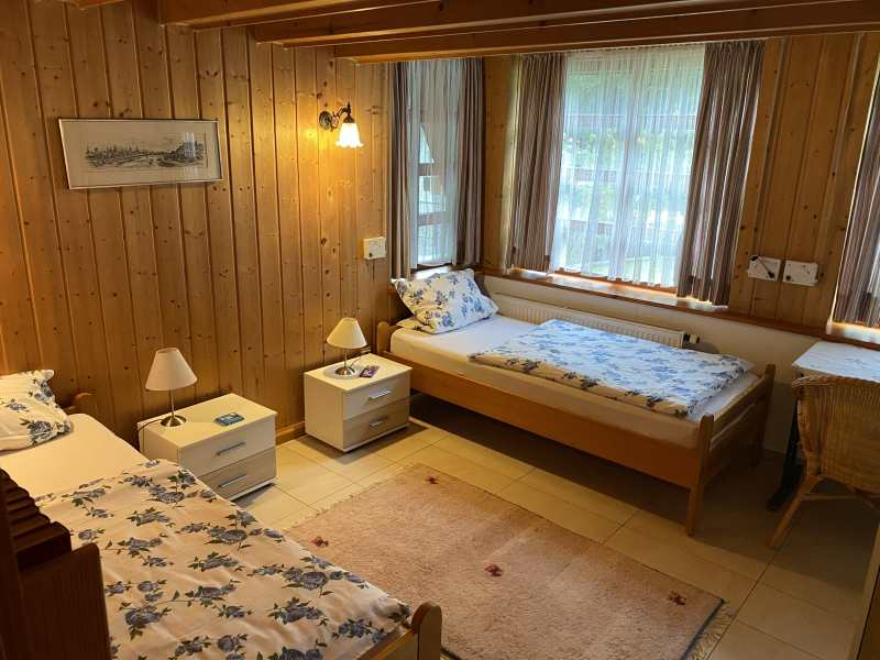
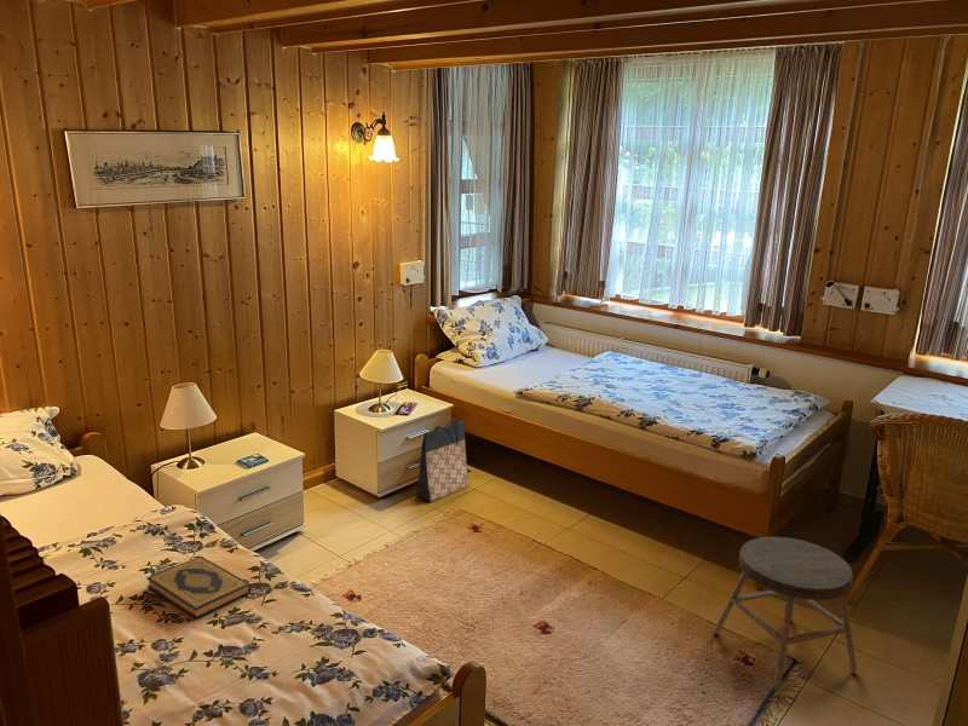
+ bag (444, 456)
+ hardback book (198, 584)
+ stool (788, 607)
